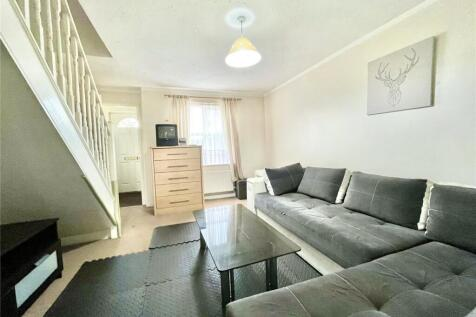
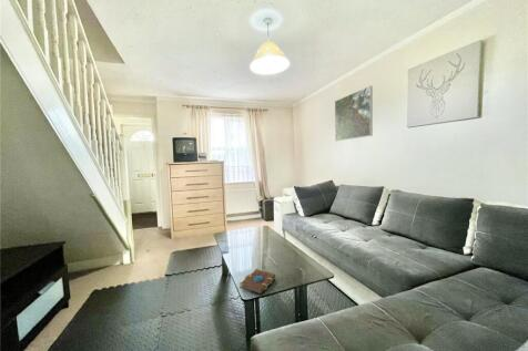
+ book (258, 278)
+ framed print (352, 116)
